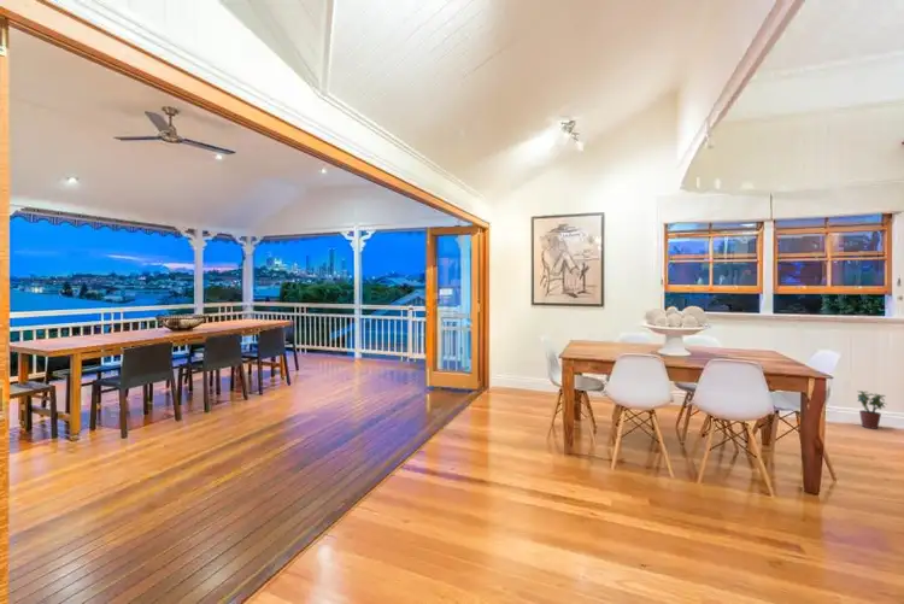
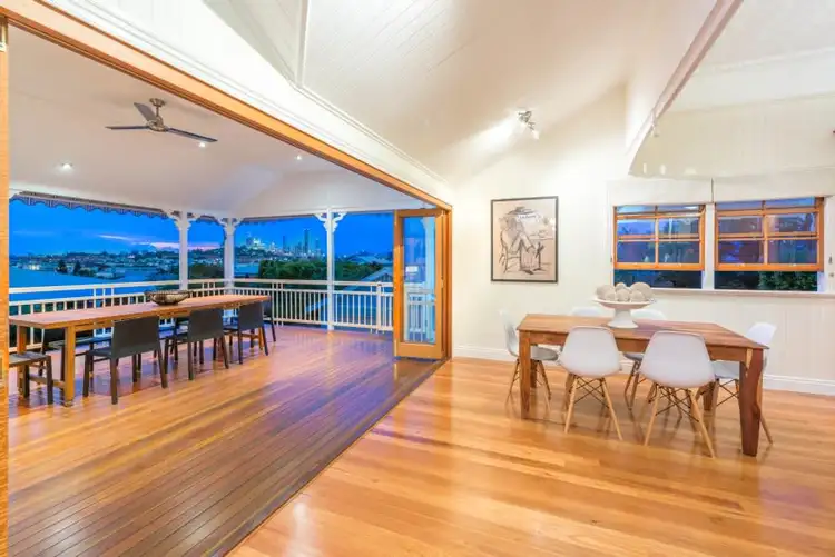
- potted plant (868, 409)
